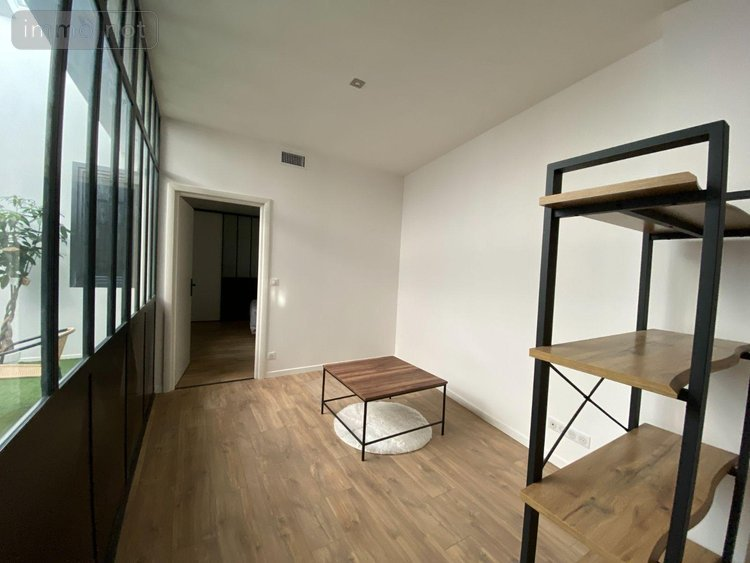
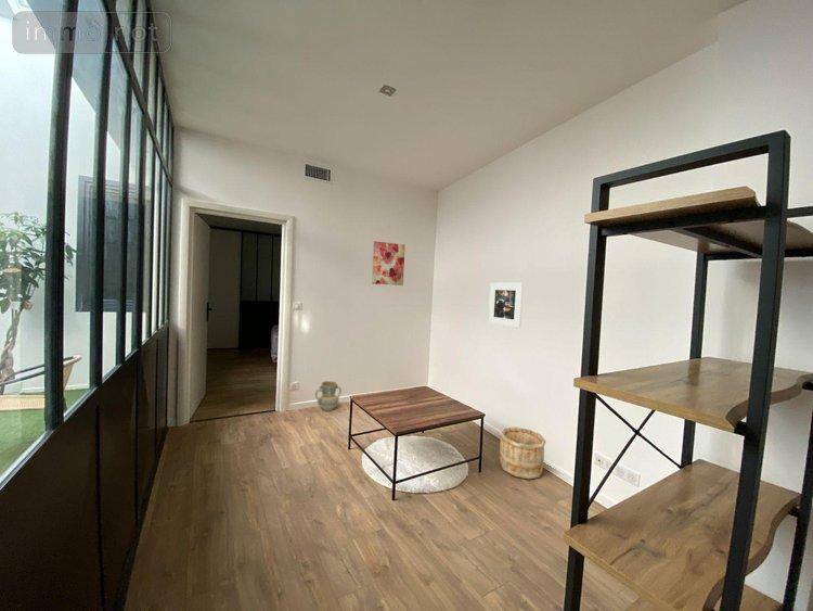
+ wooden bucket (521, 451)
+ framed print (504, 304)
+ wall art (388, 264)
+ ceramic jug (328, 396)
